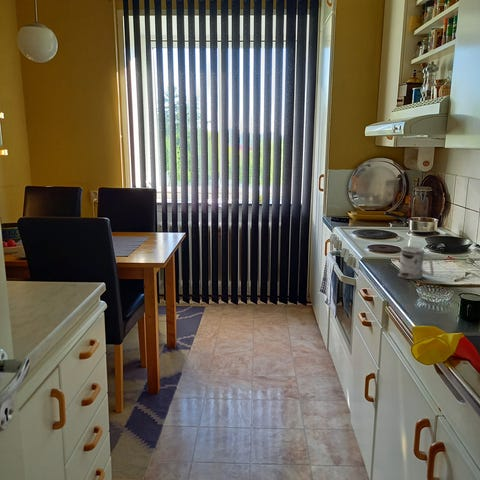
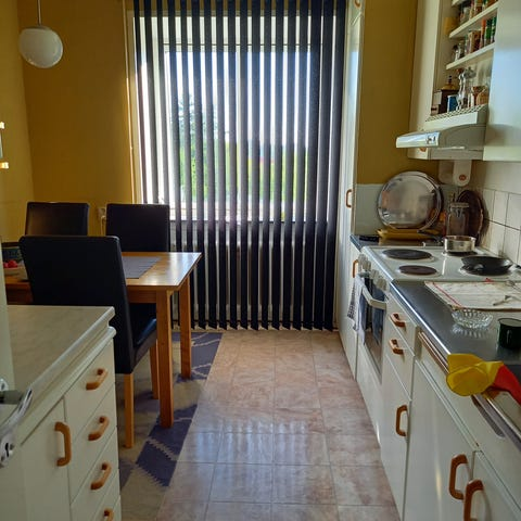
- mug (416, 262)
